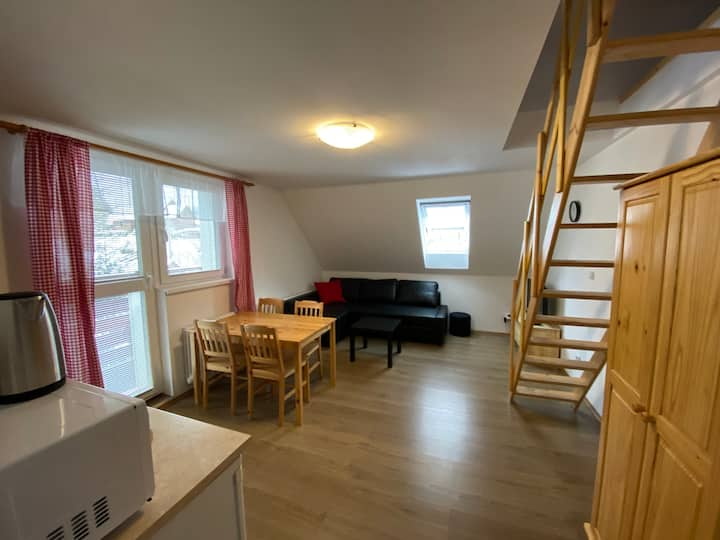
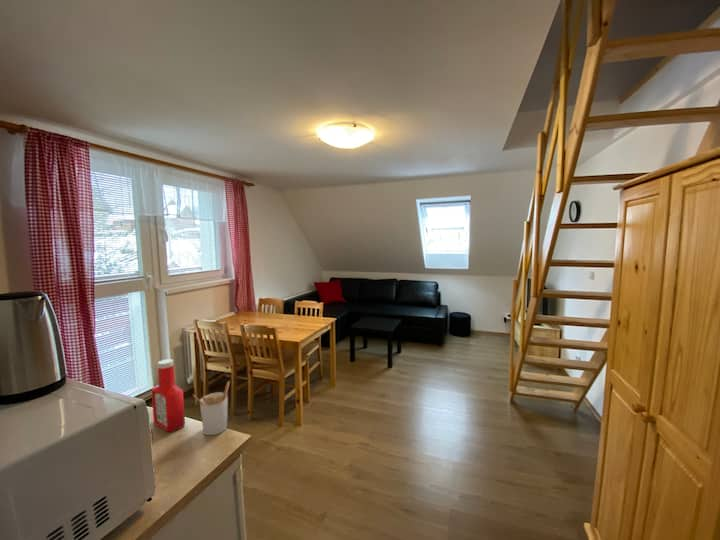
+ utensil holder (214, 409)
+ soap bottle (167, 392)
